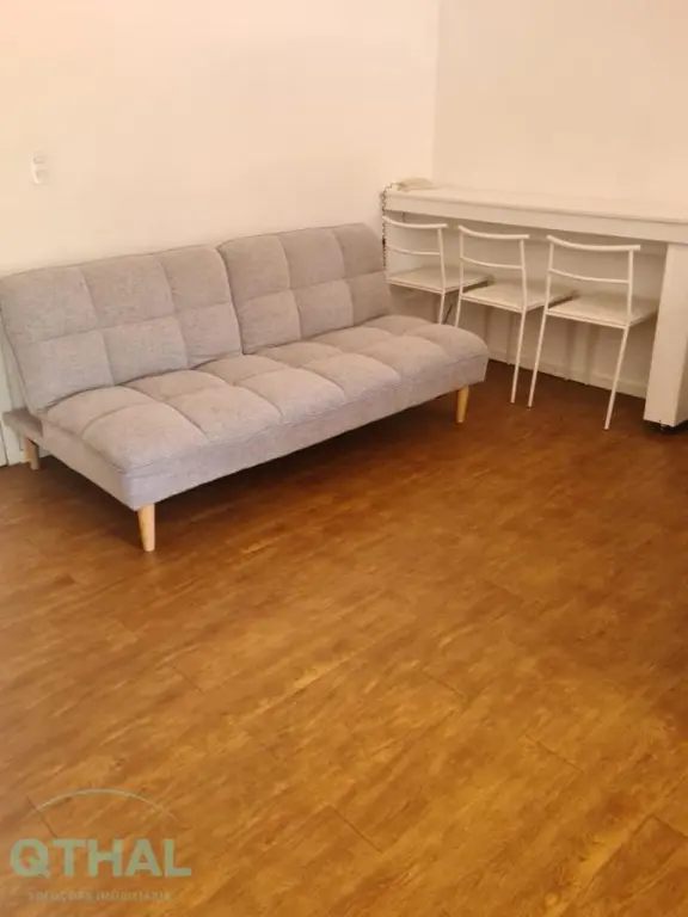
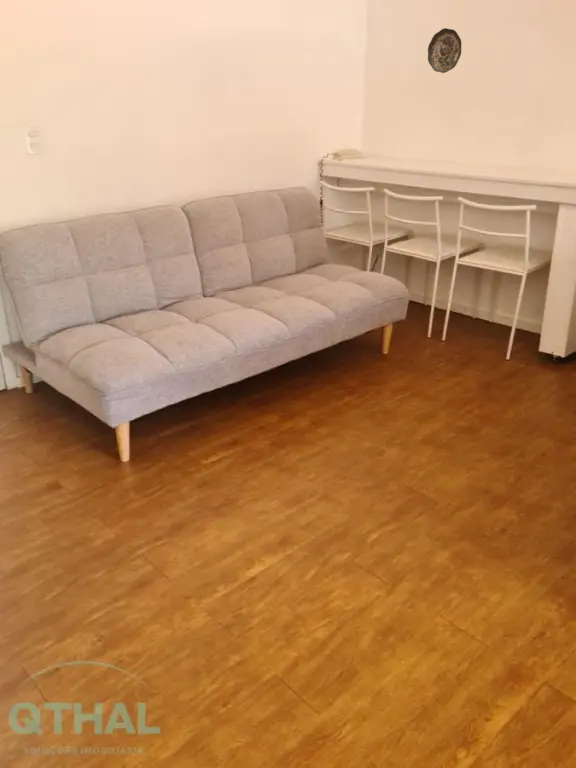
+ decorative plate (445, 50)
